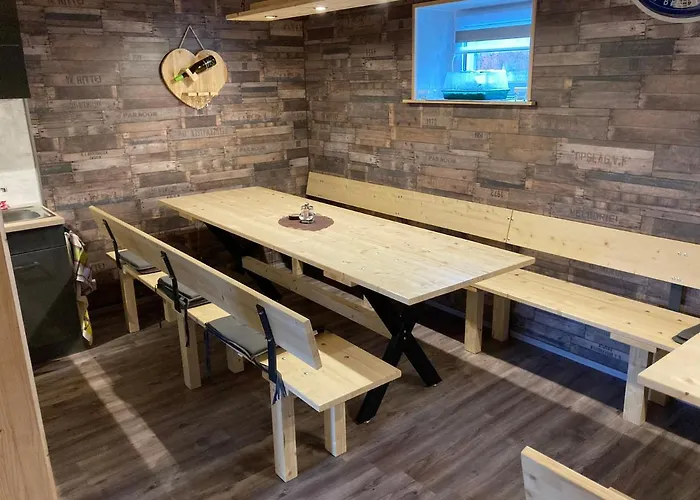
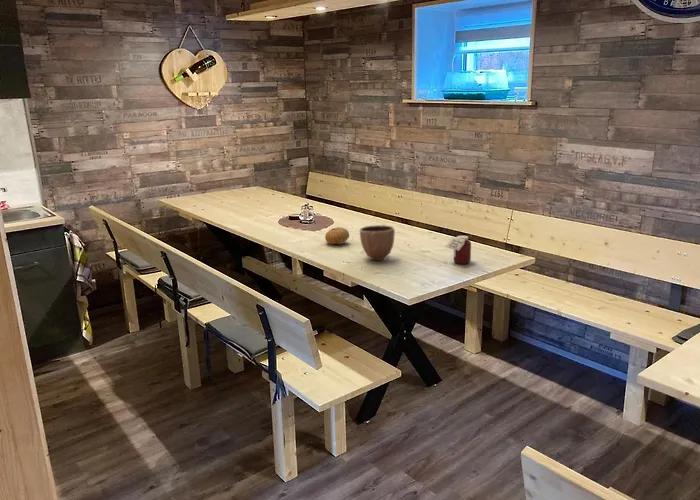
+ jar (459, 250)
+ fruit (337, 235)
+ decorative bowl (377, 243)
